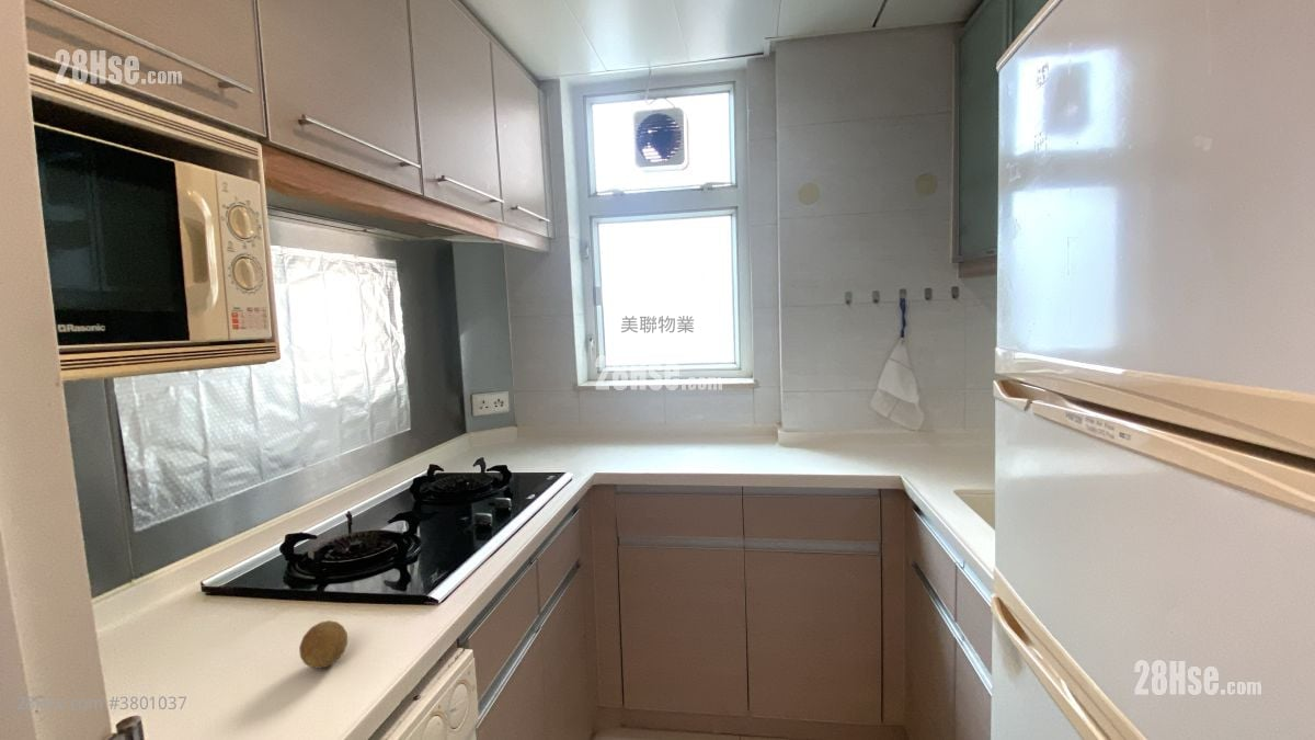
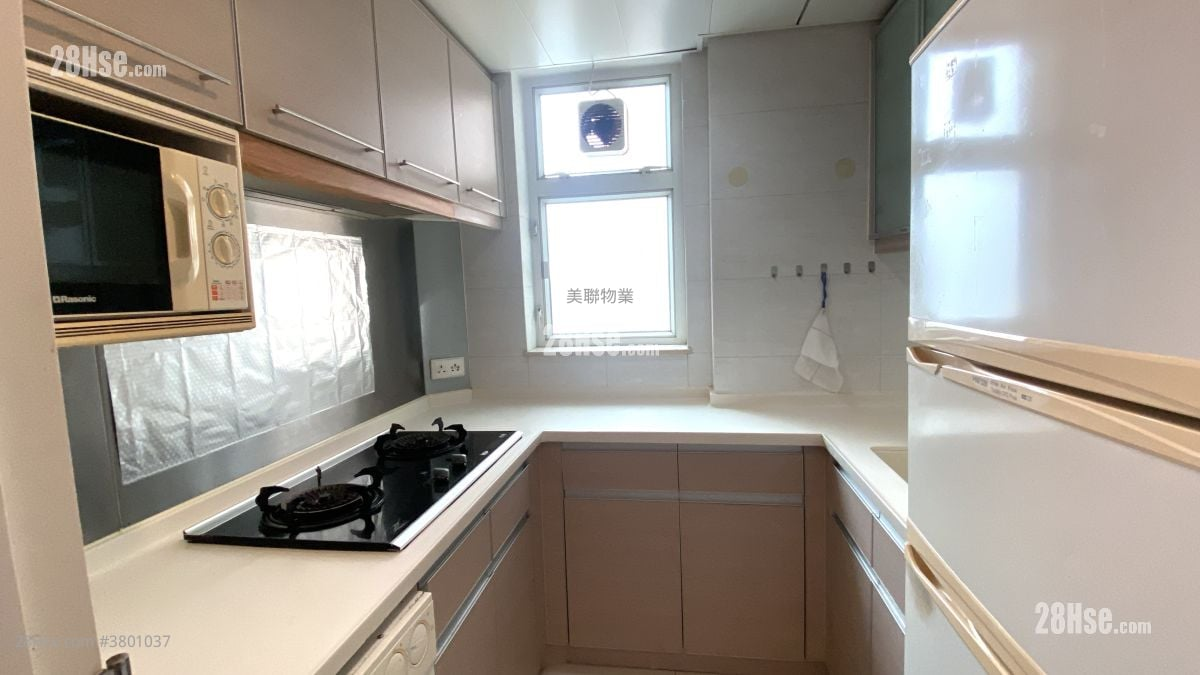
- fruit (323, 644)
